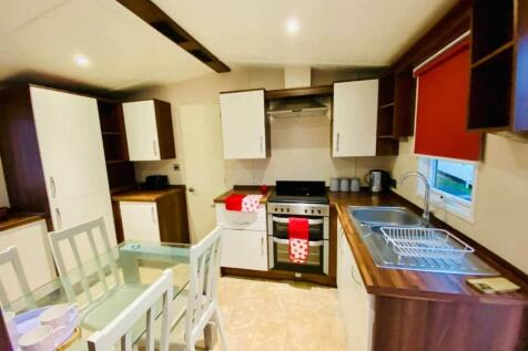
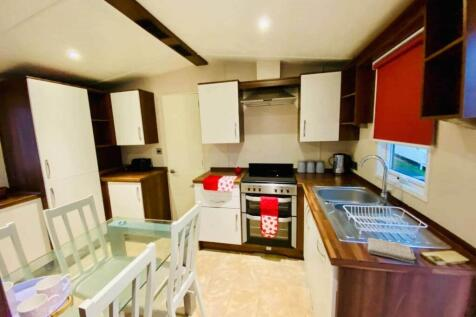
+ washcloth (389, 249)
